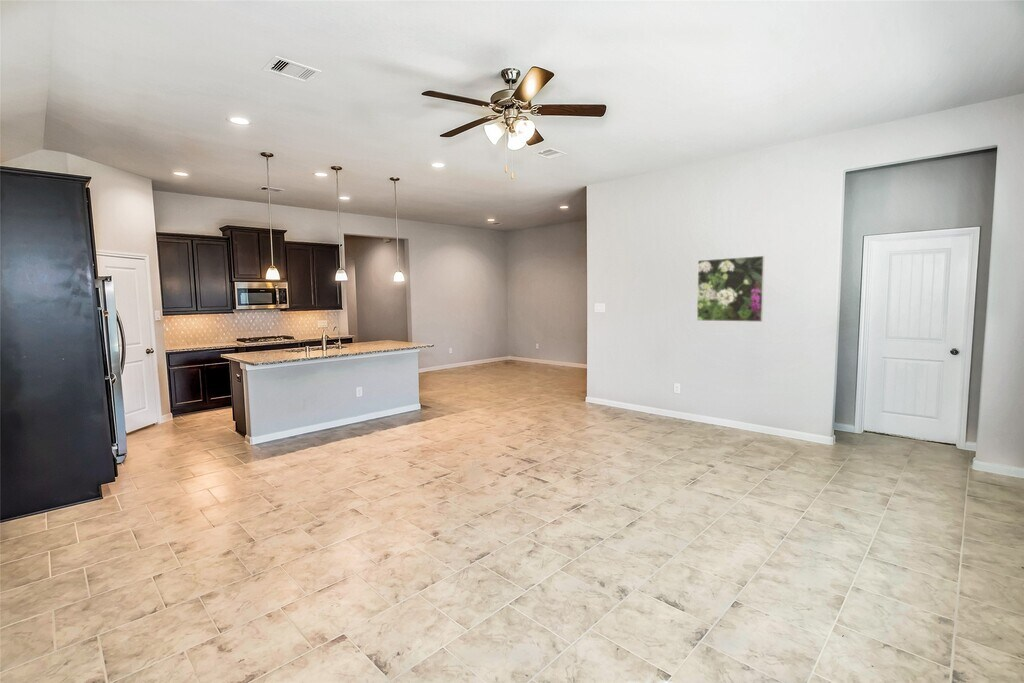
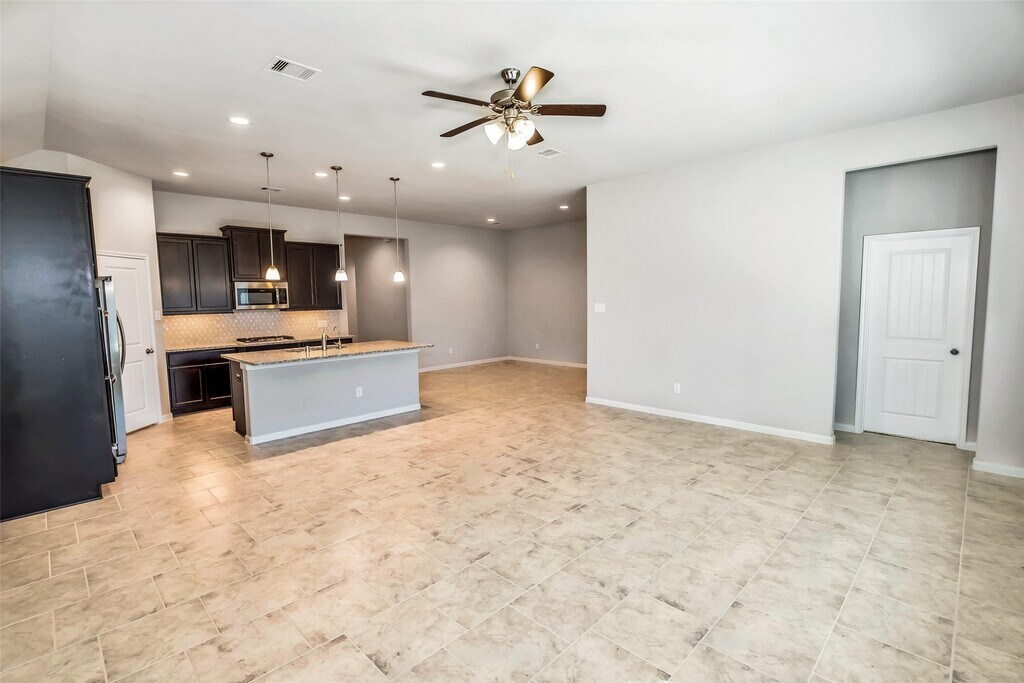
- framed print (729, 289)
